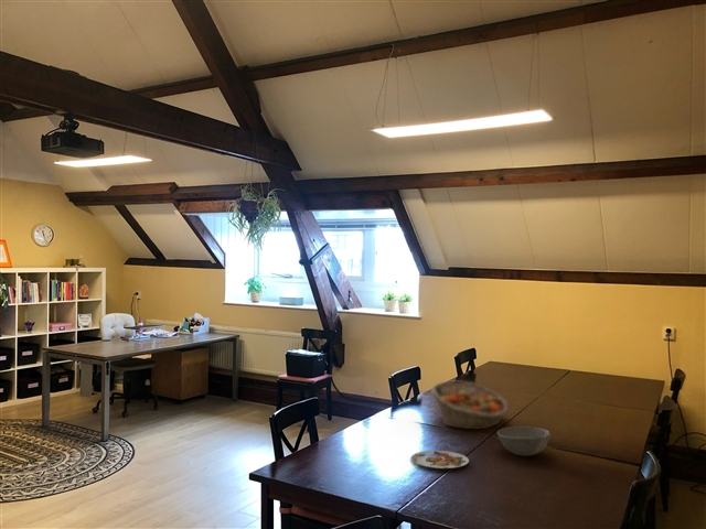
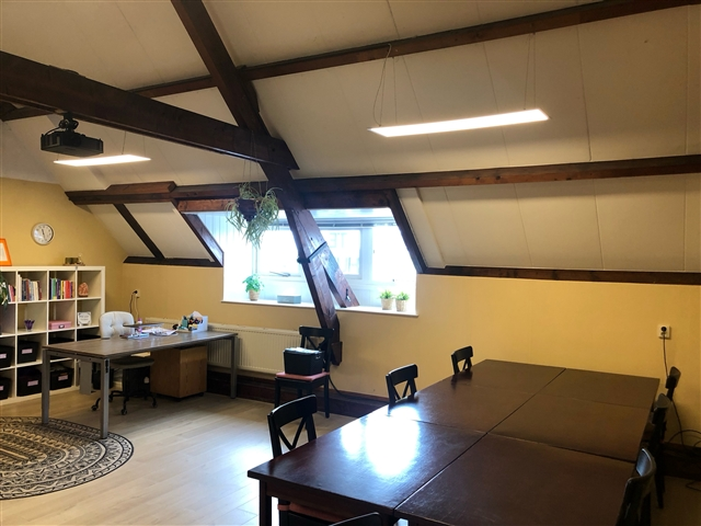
- plate (439, 460)
- fruit basket (469, 403)
- bowl (523, 442)
